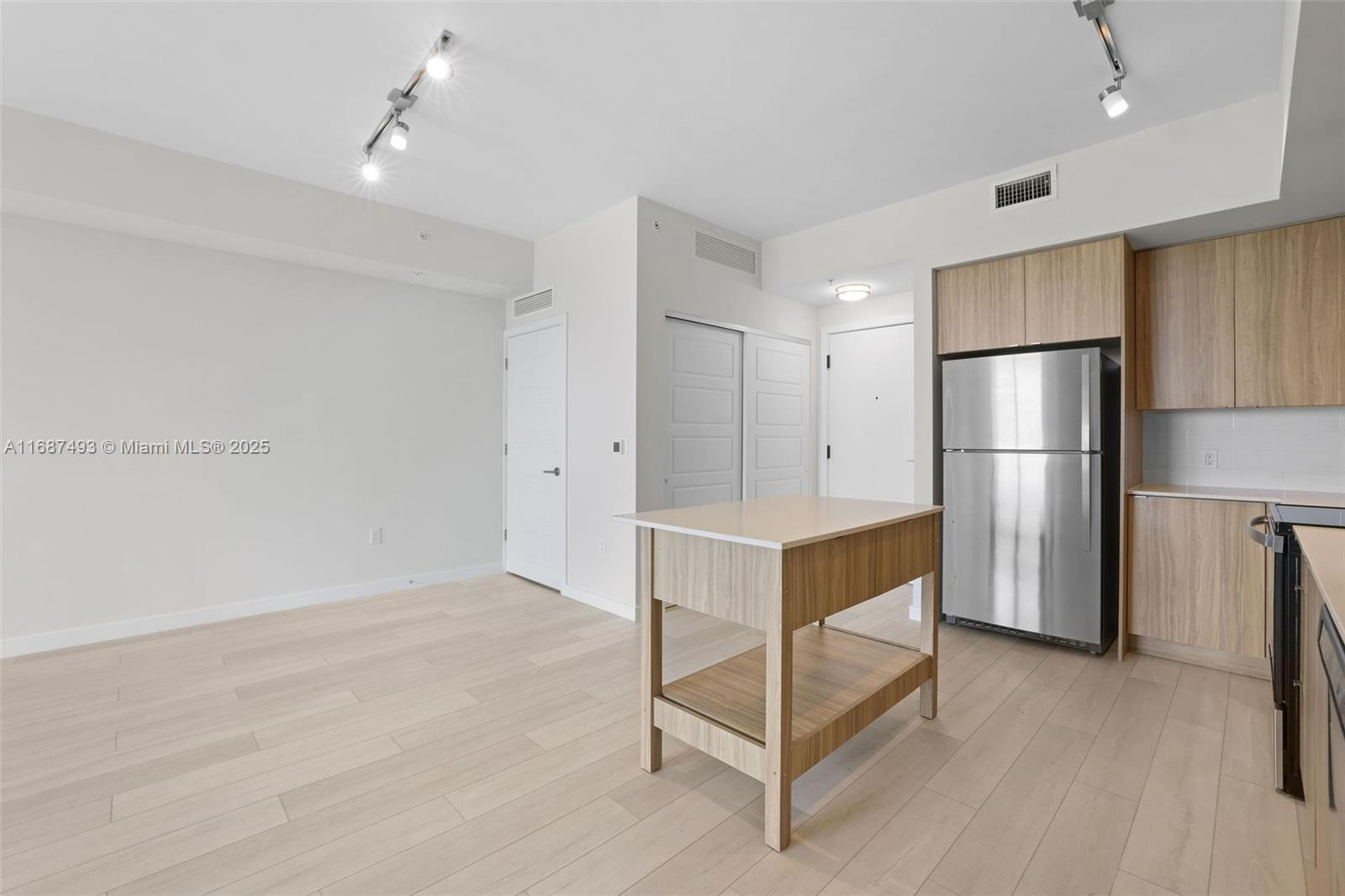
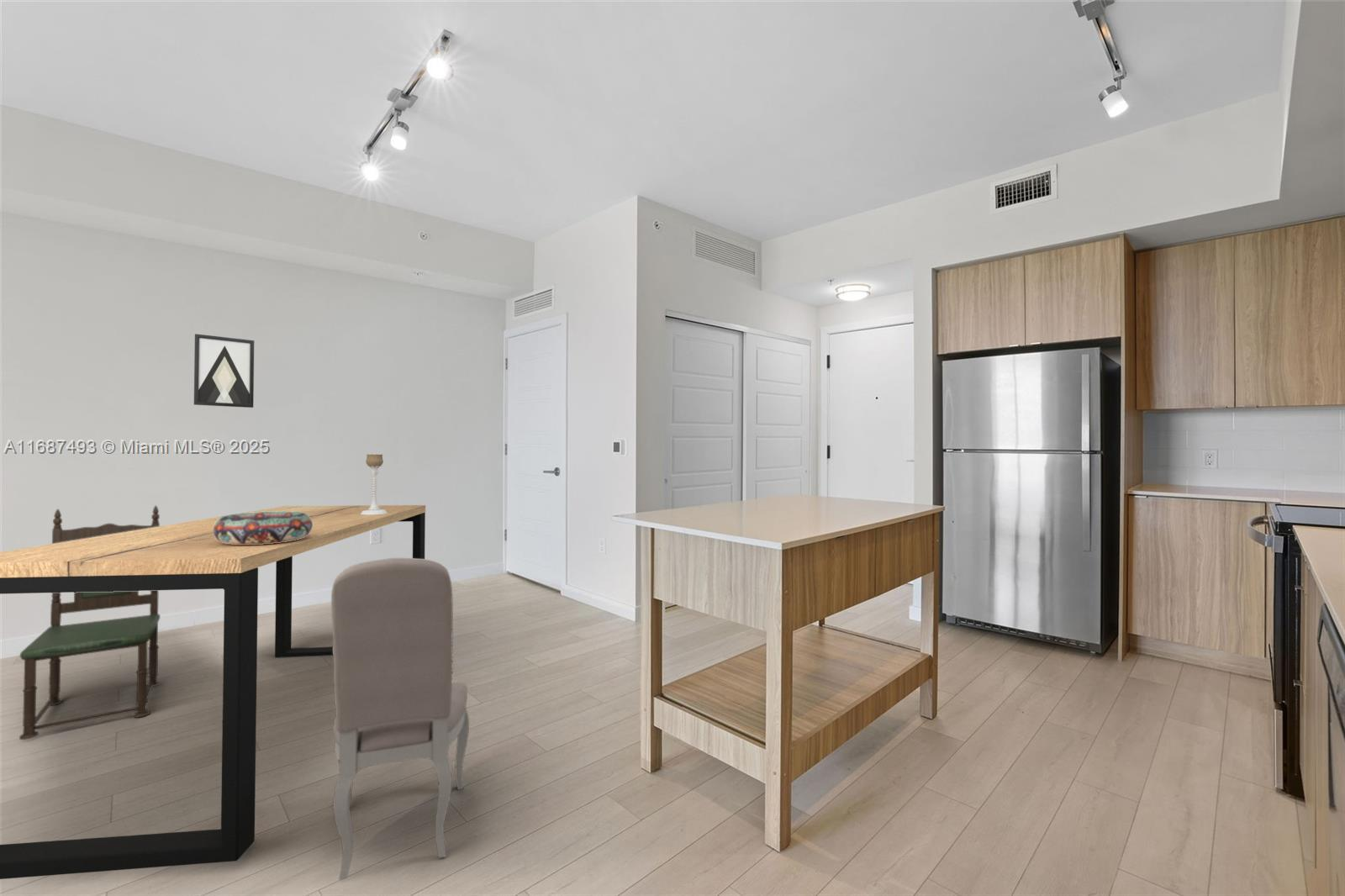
+ dining chair (401, 688)
+ wall art (224, 372)
+ candle holder (374, 483)
+ decorative bowl (265, 527)
+ dining table (275, 626)
+ dining chair (98, 609)
